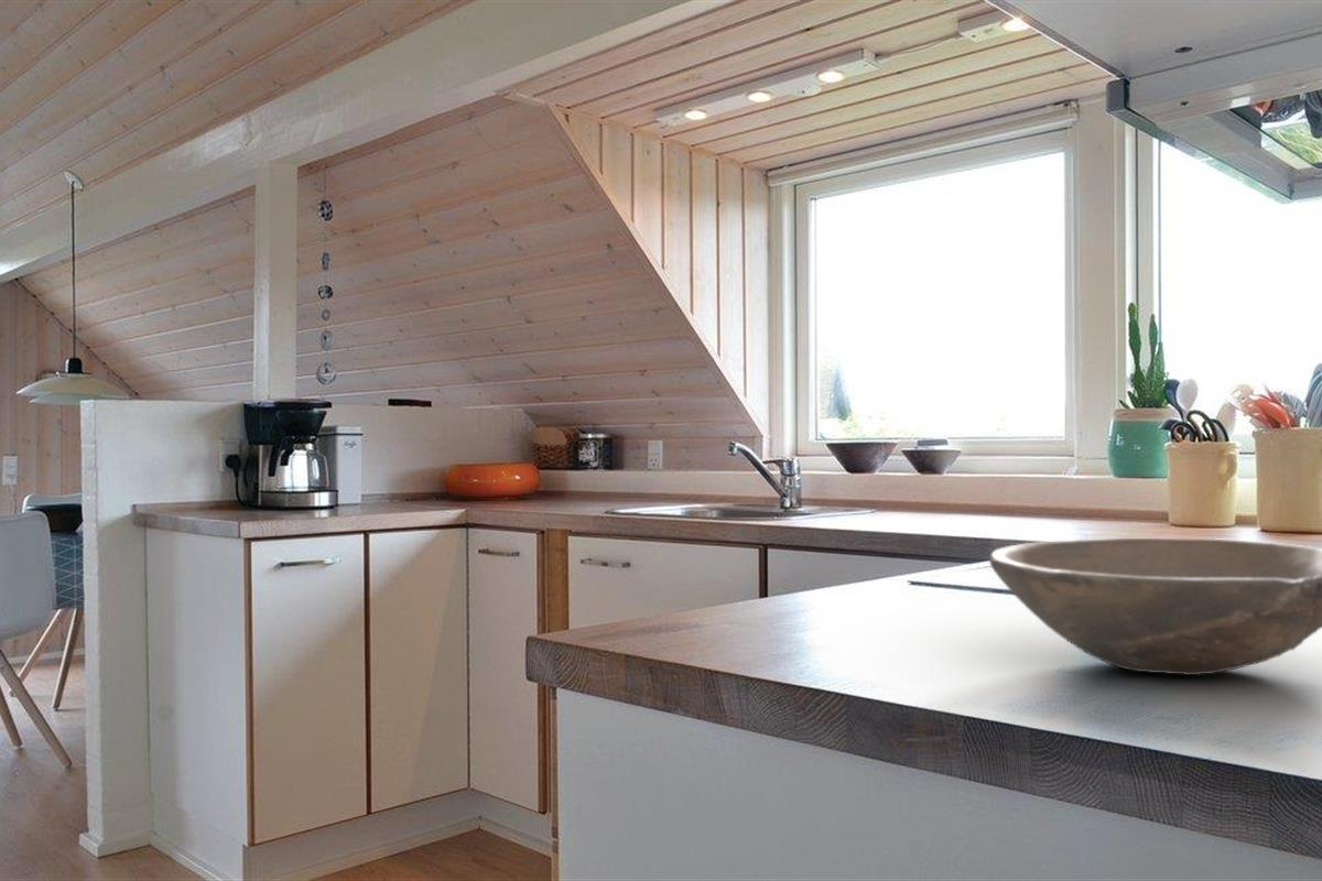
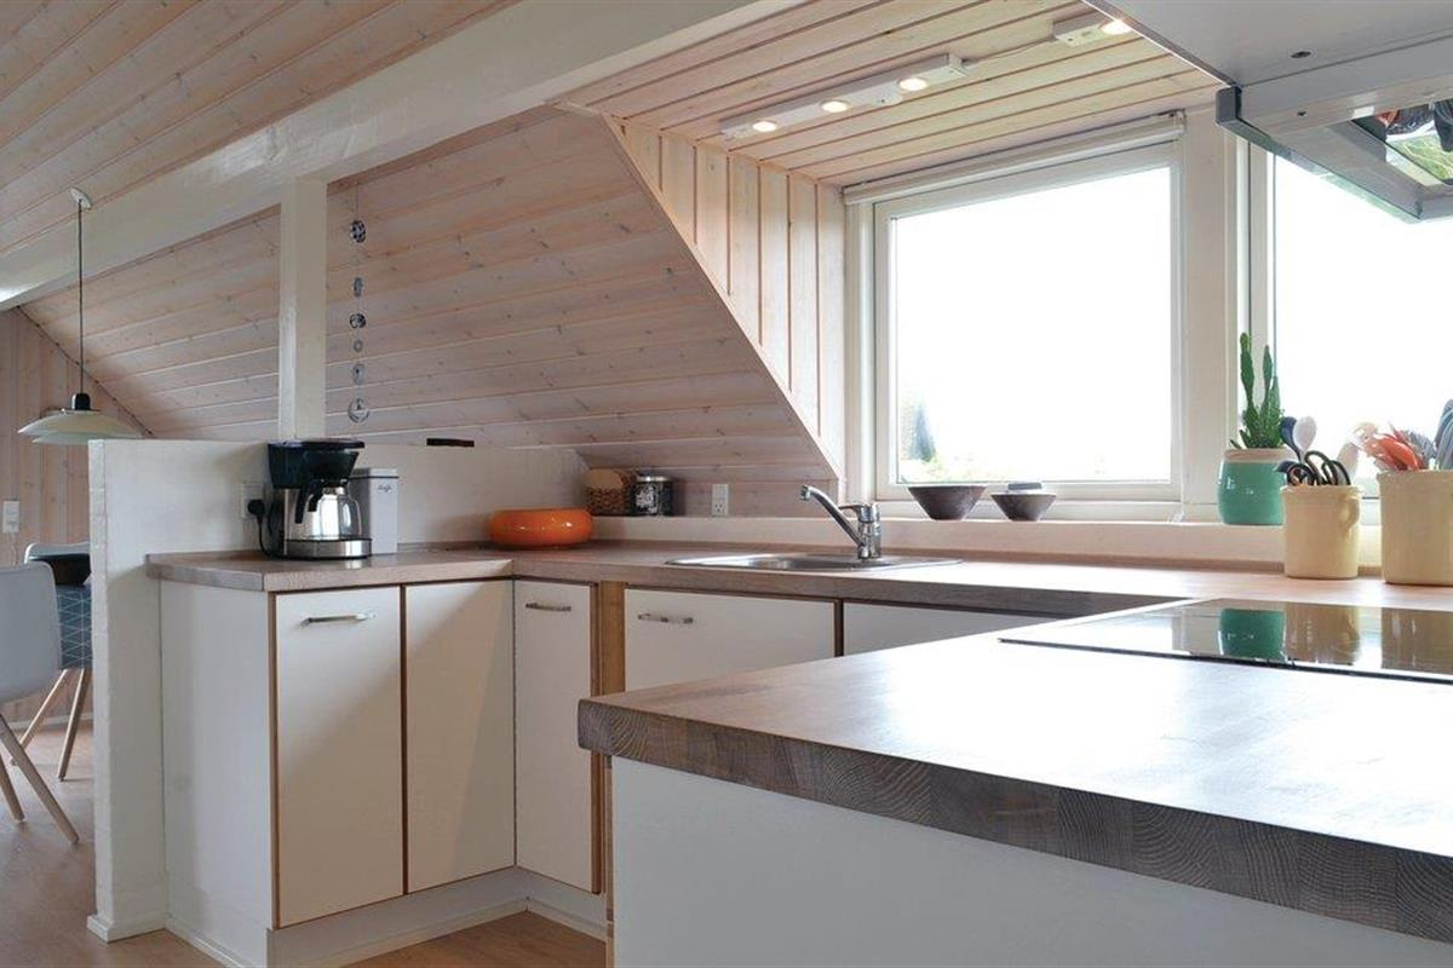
- bowl (1167, 608)
